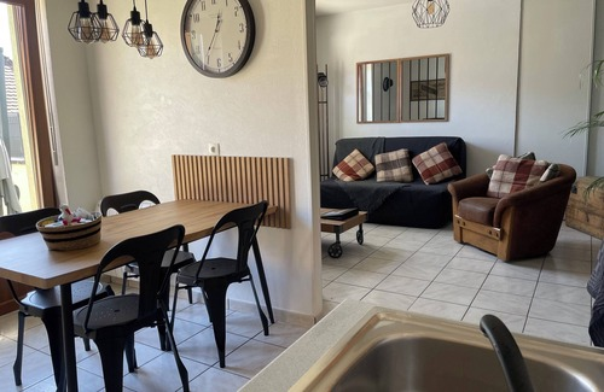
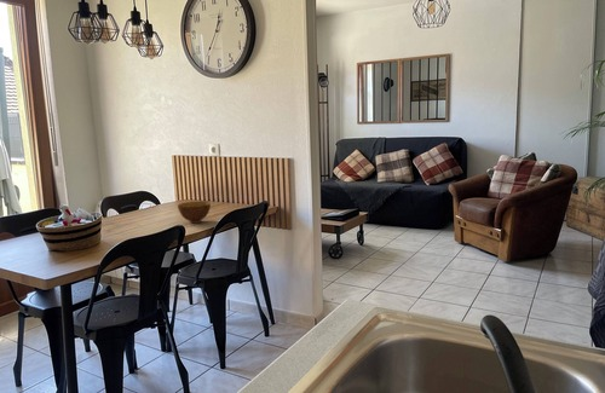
+ bowl (194, 213)
